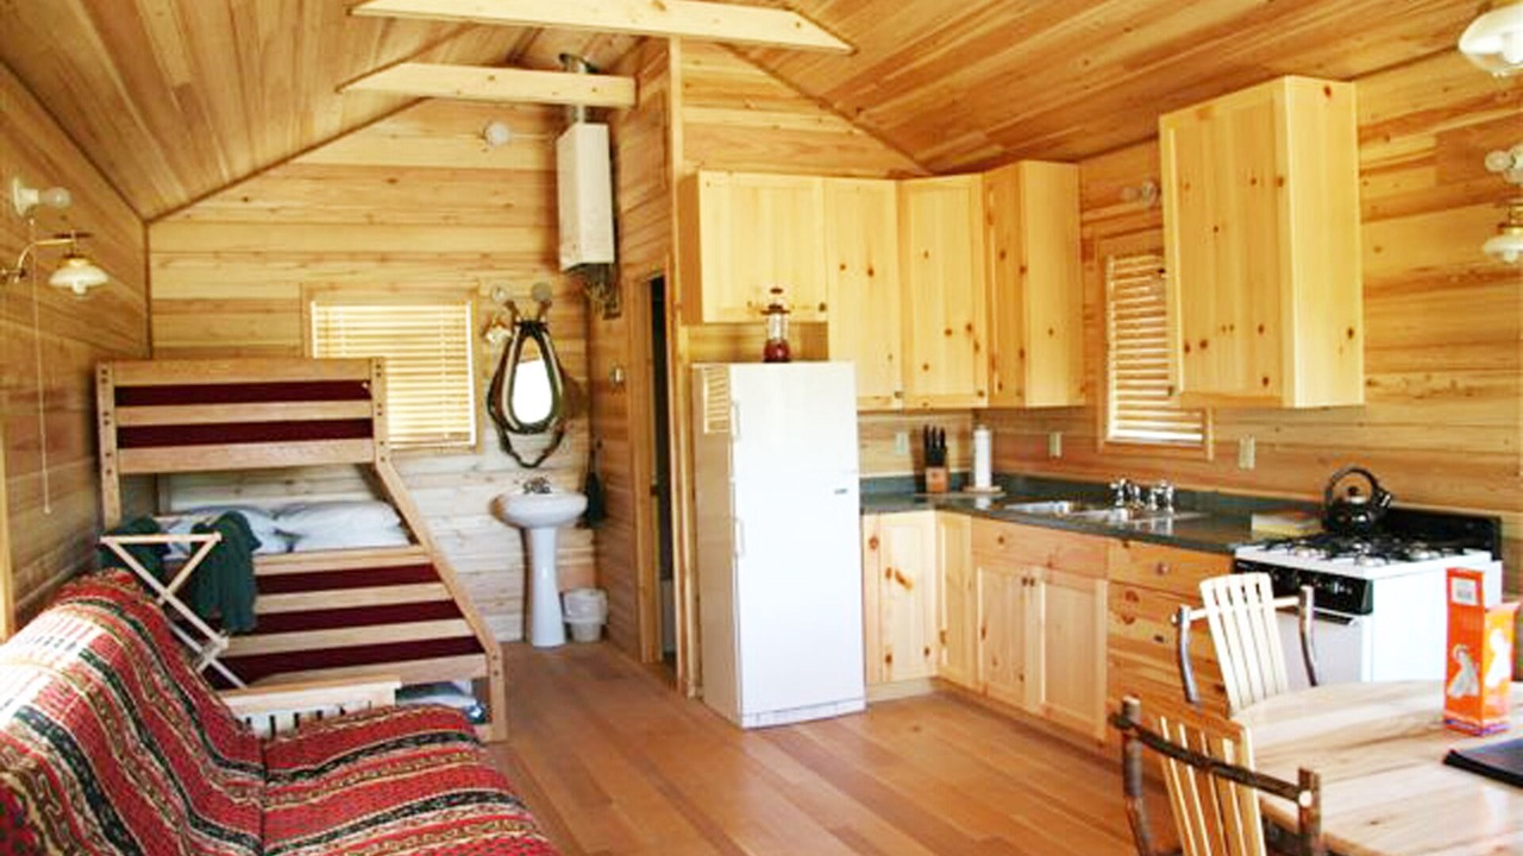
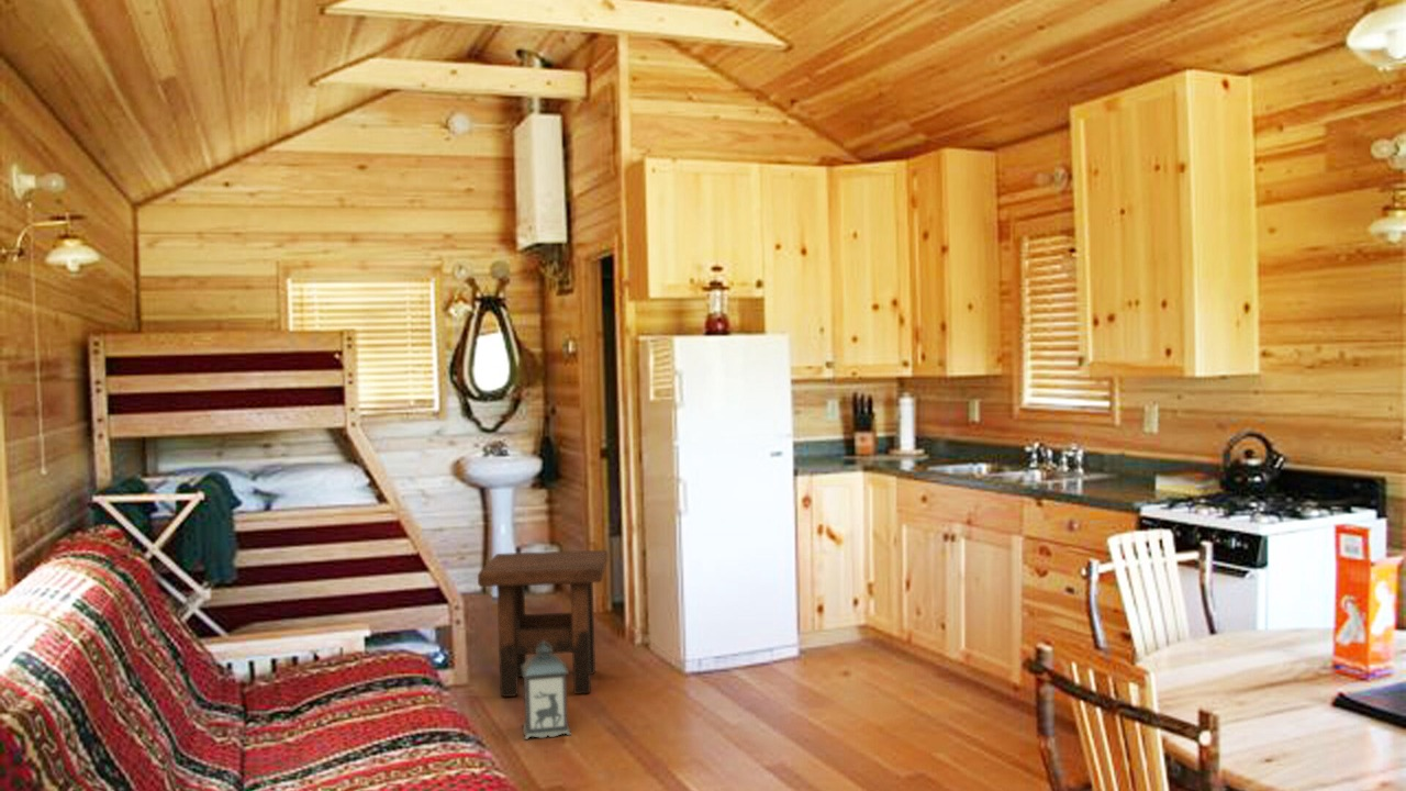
+ side table (547, 622)
+ lantern (545, 686)
